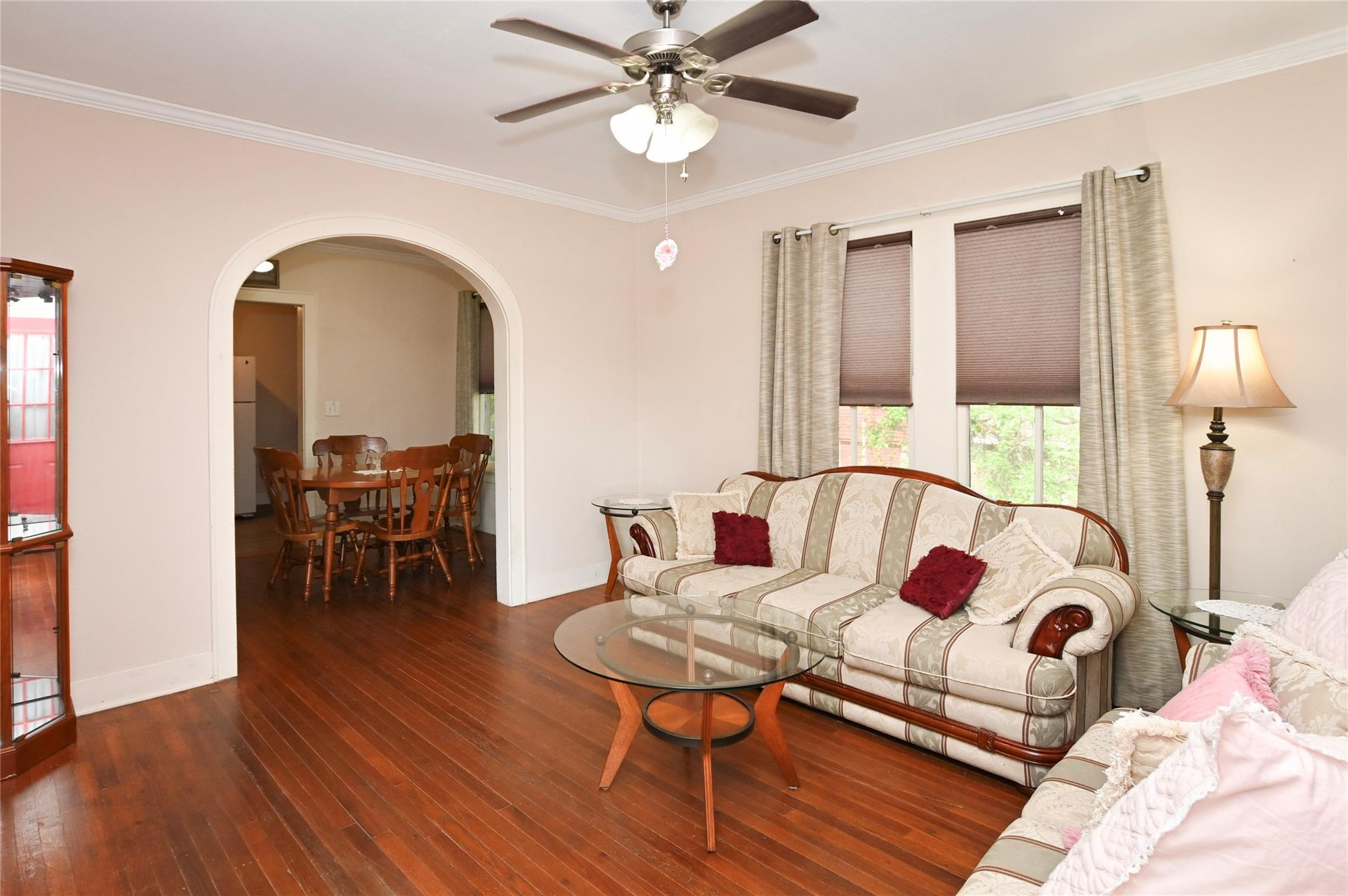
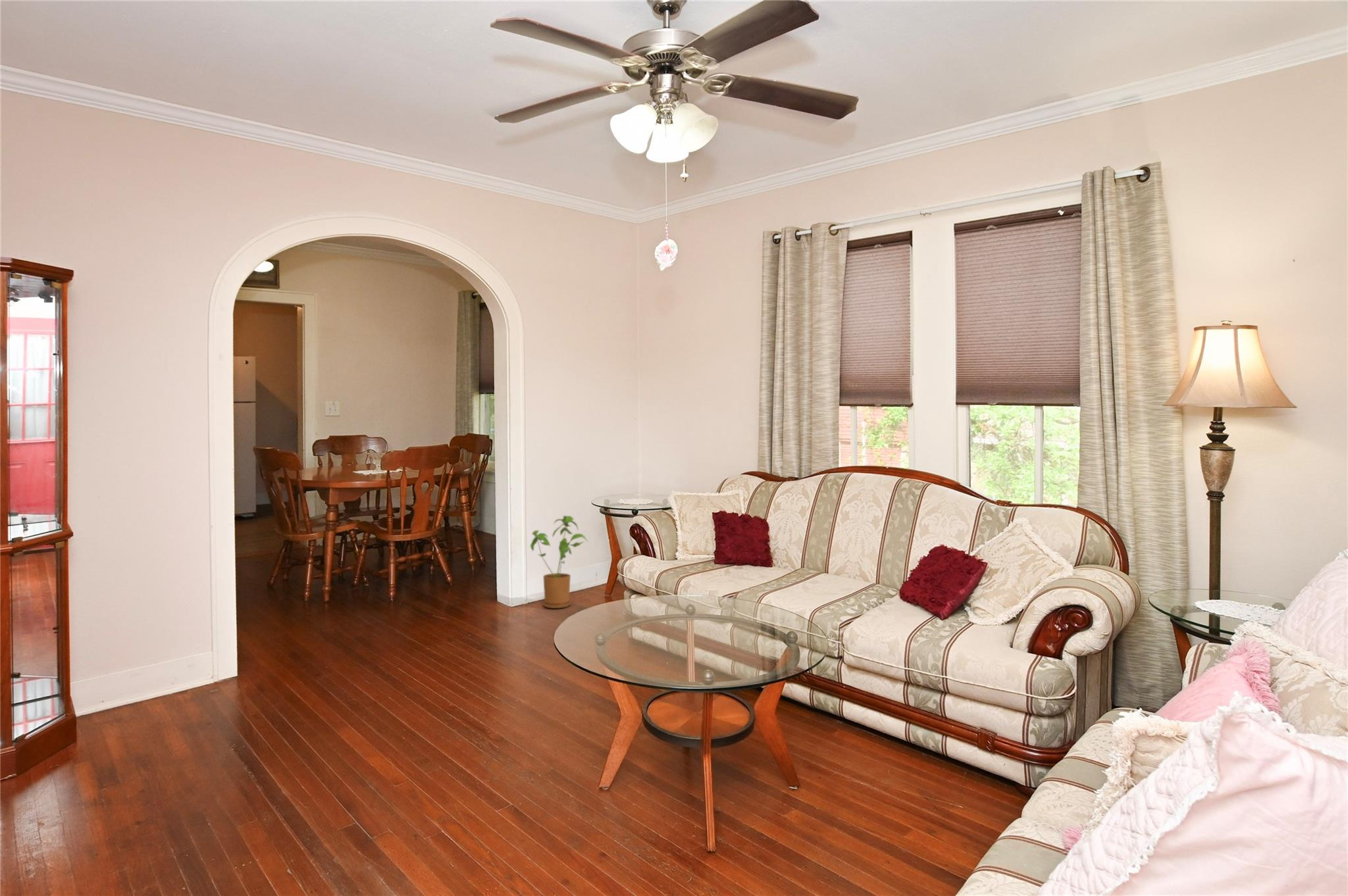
+ house plant (560, 560)
